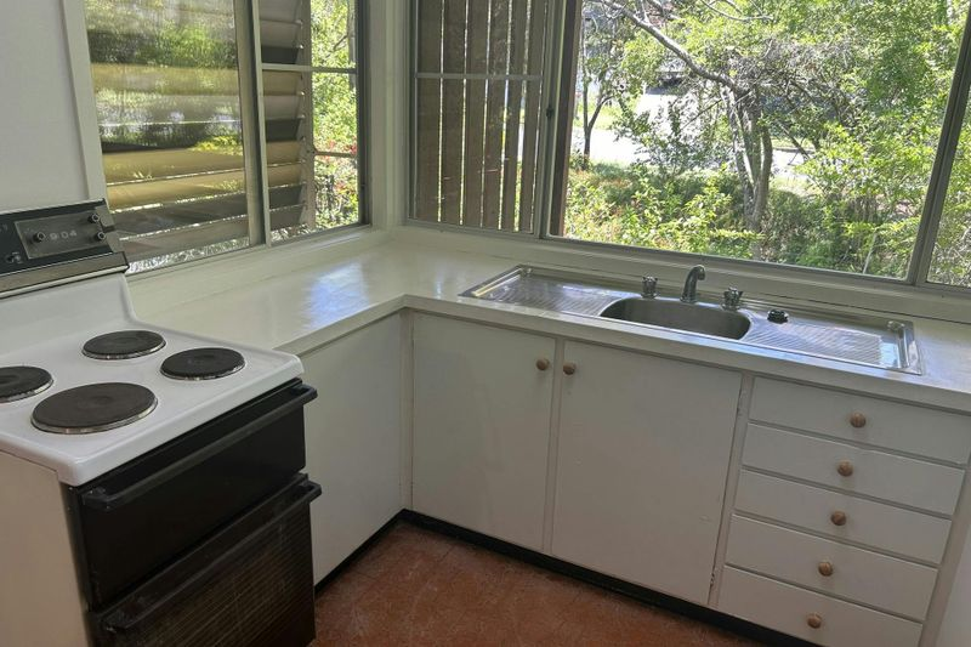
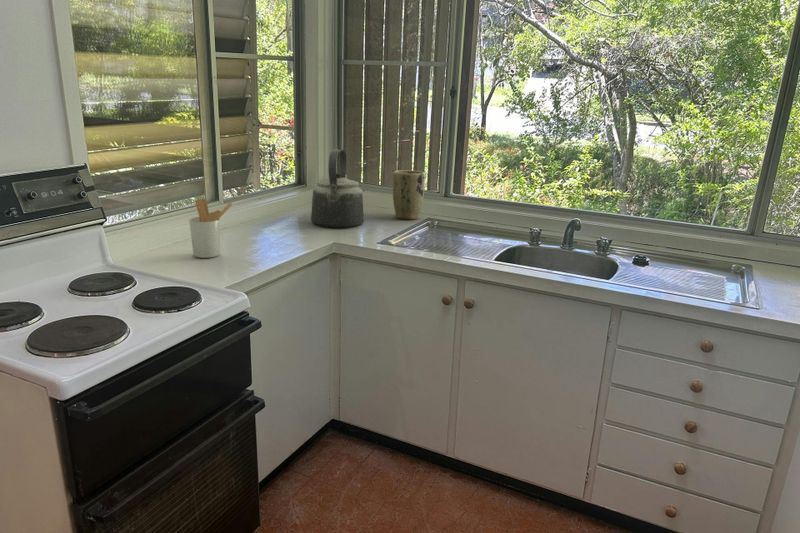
+ utensil holder (213, 227)
+ plant pot (408, 194)
+ kettle (338, 185)
